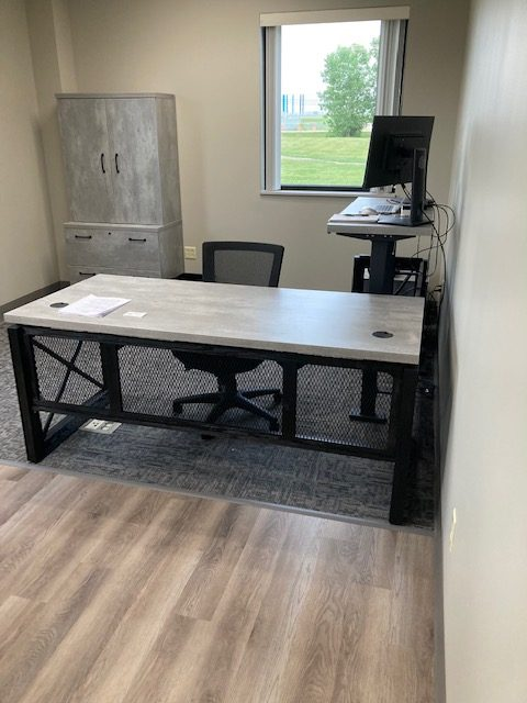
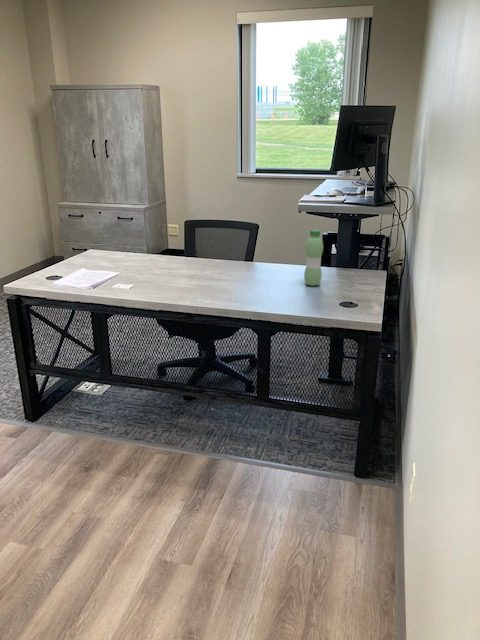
+ water bottle (313, 257)
